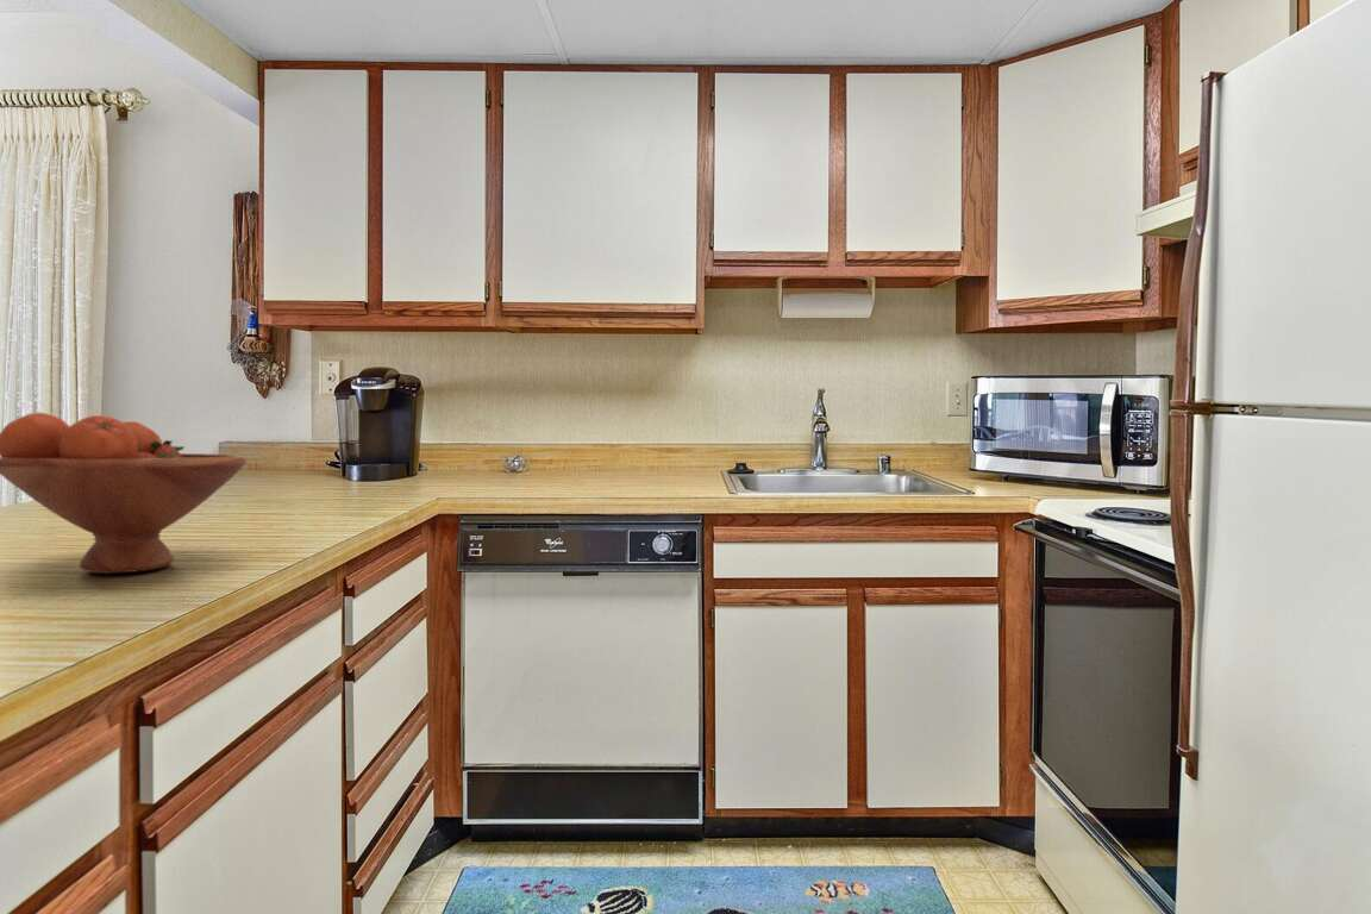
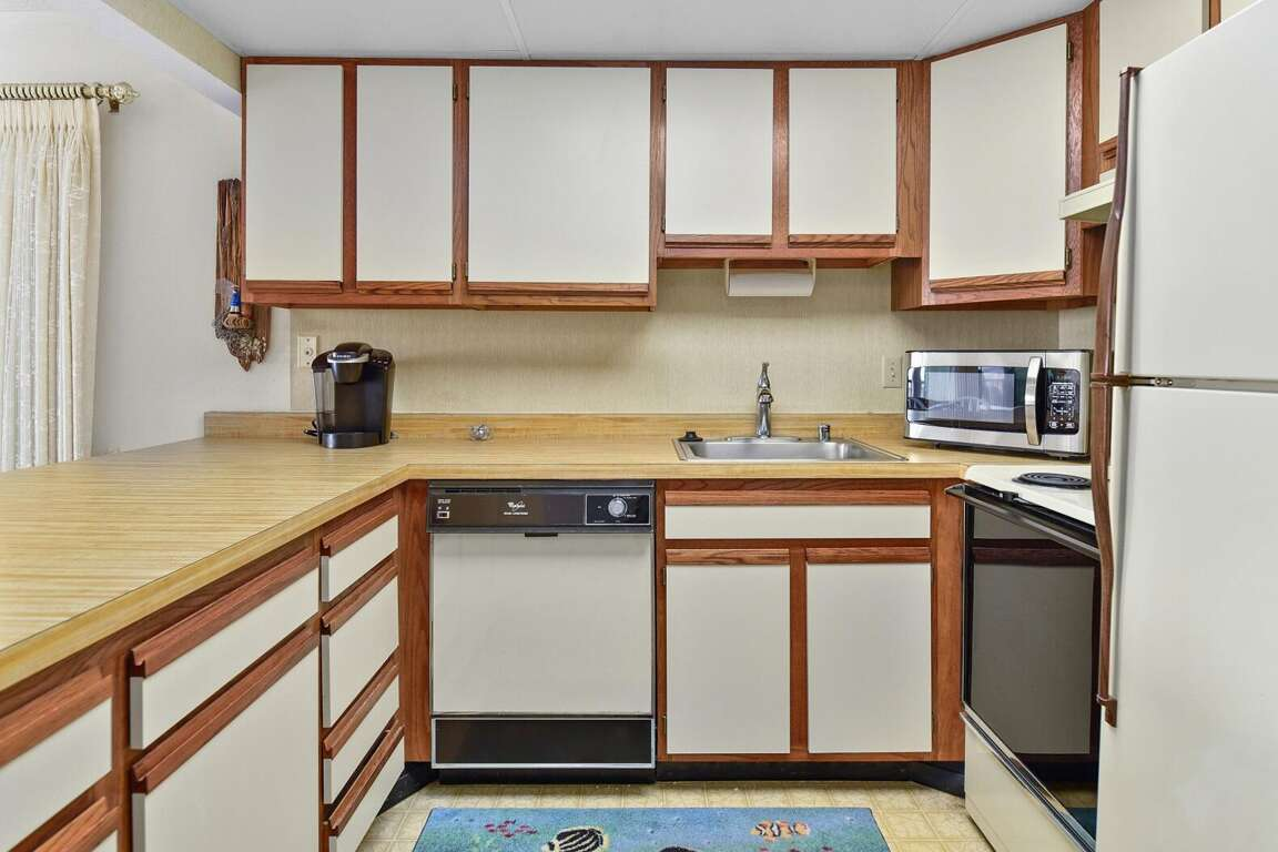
- fruit bowl (127, 490)
